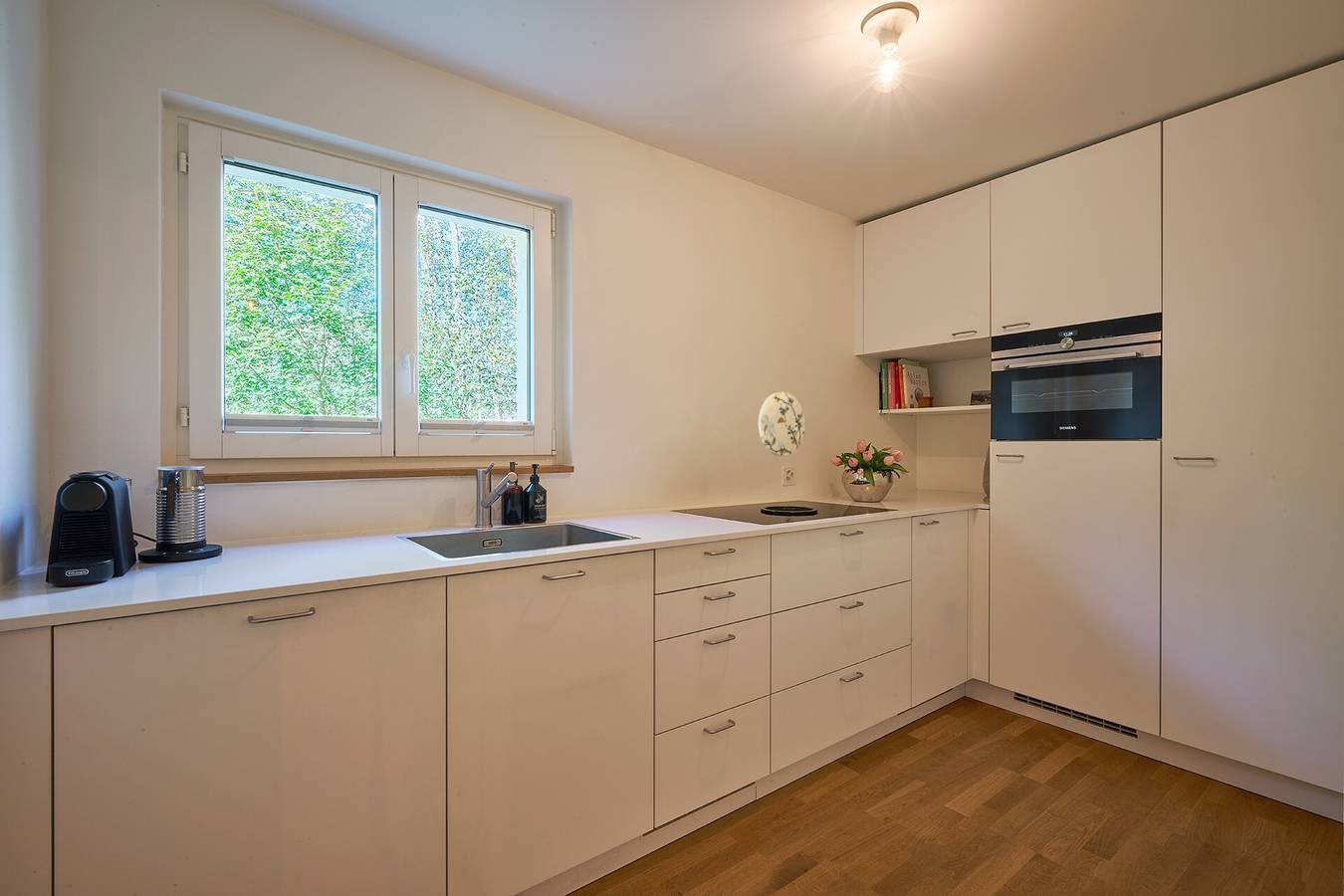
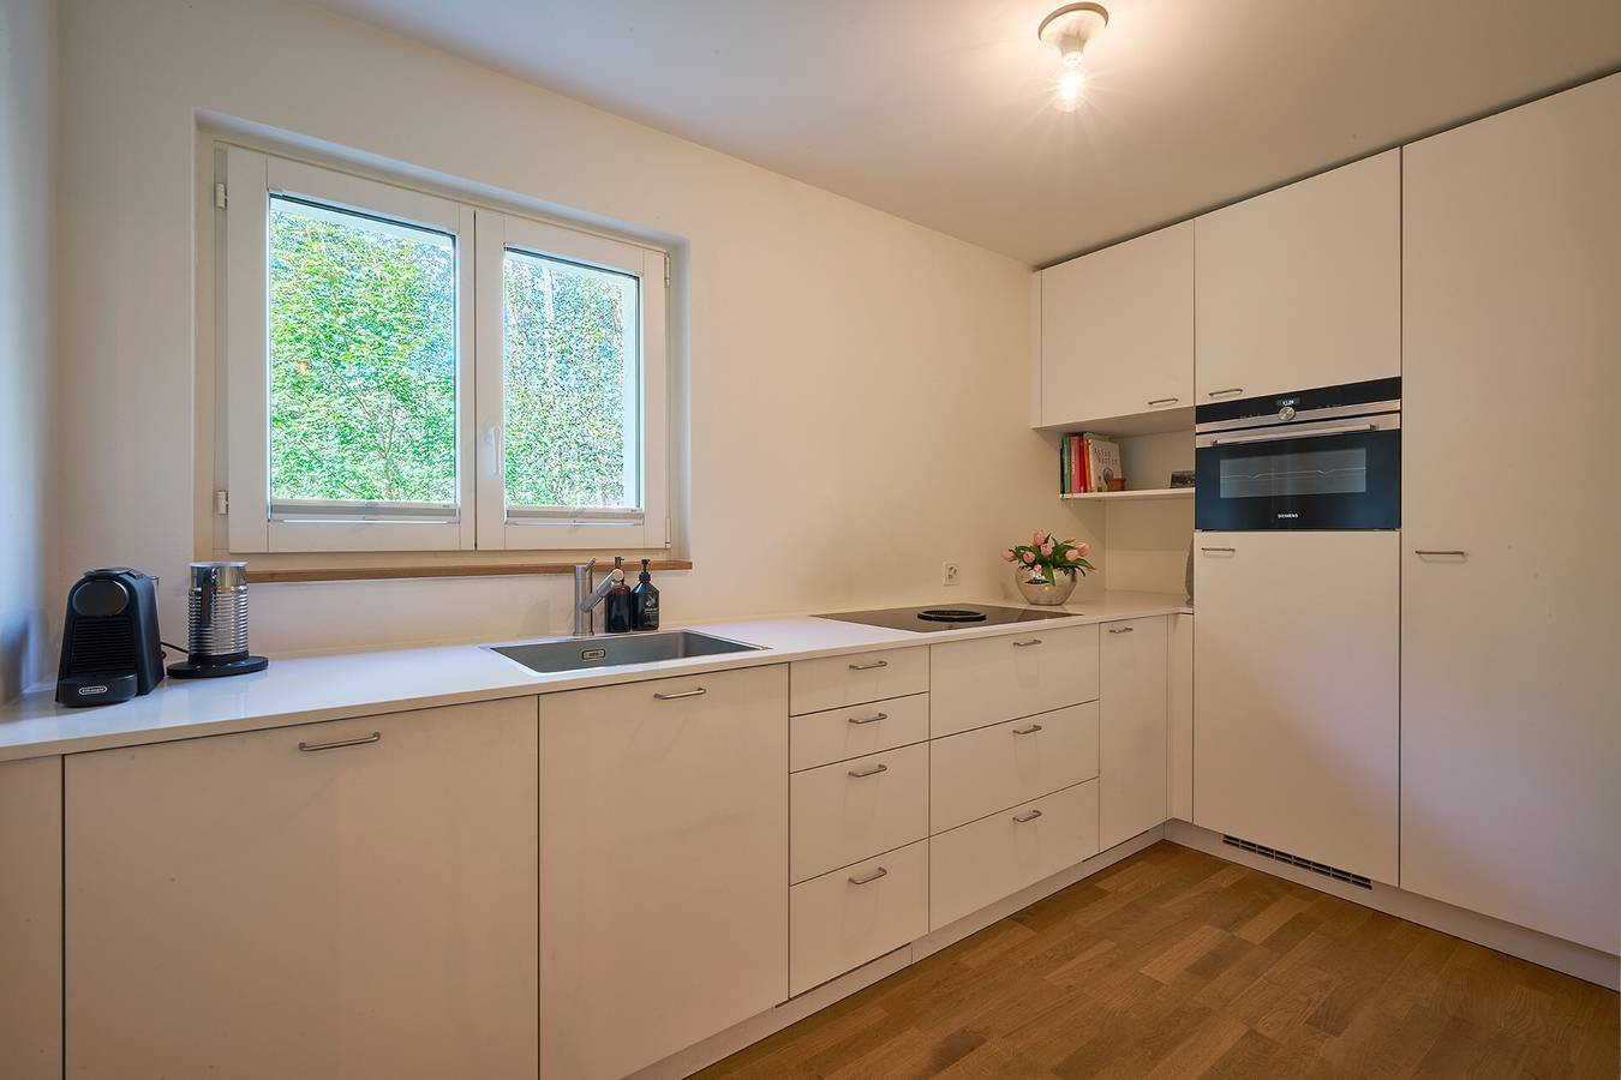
- decorative plate (782, 423)
